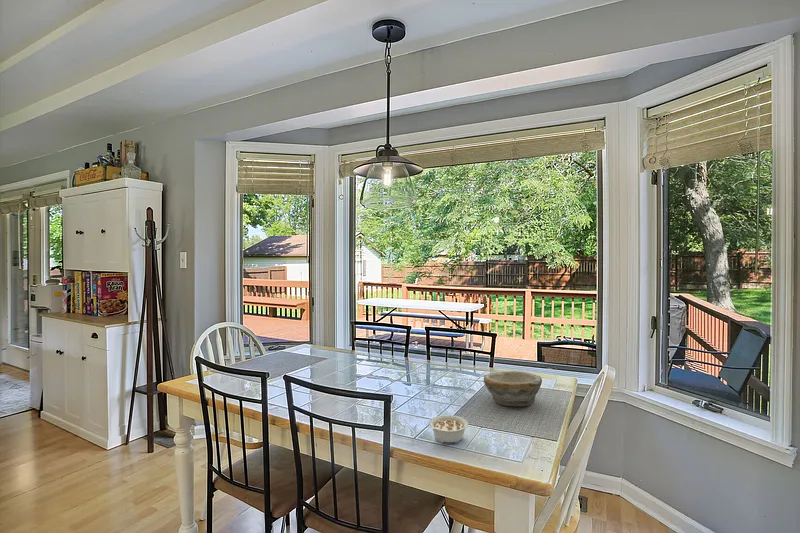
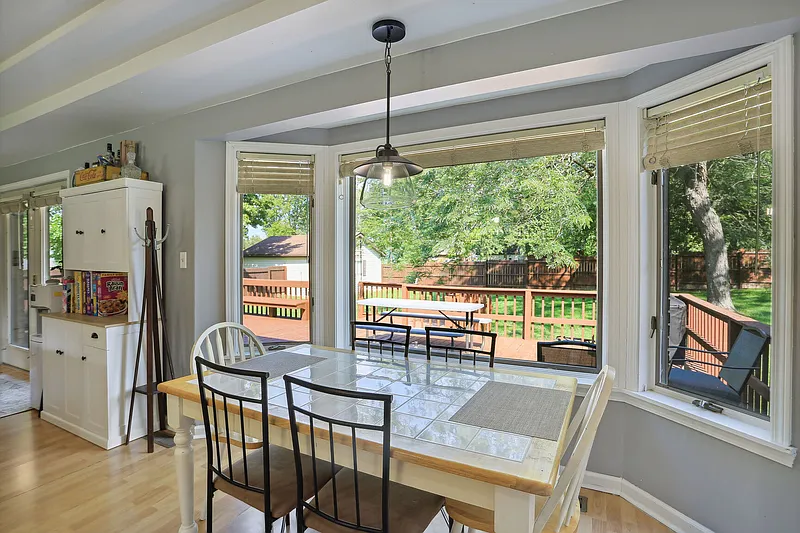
- legume (448, 429)
- bowl (512, 388)
